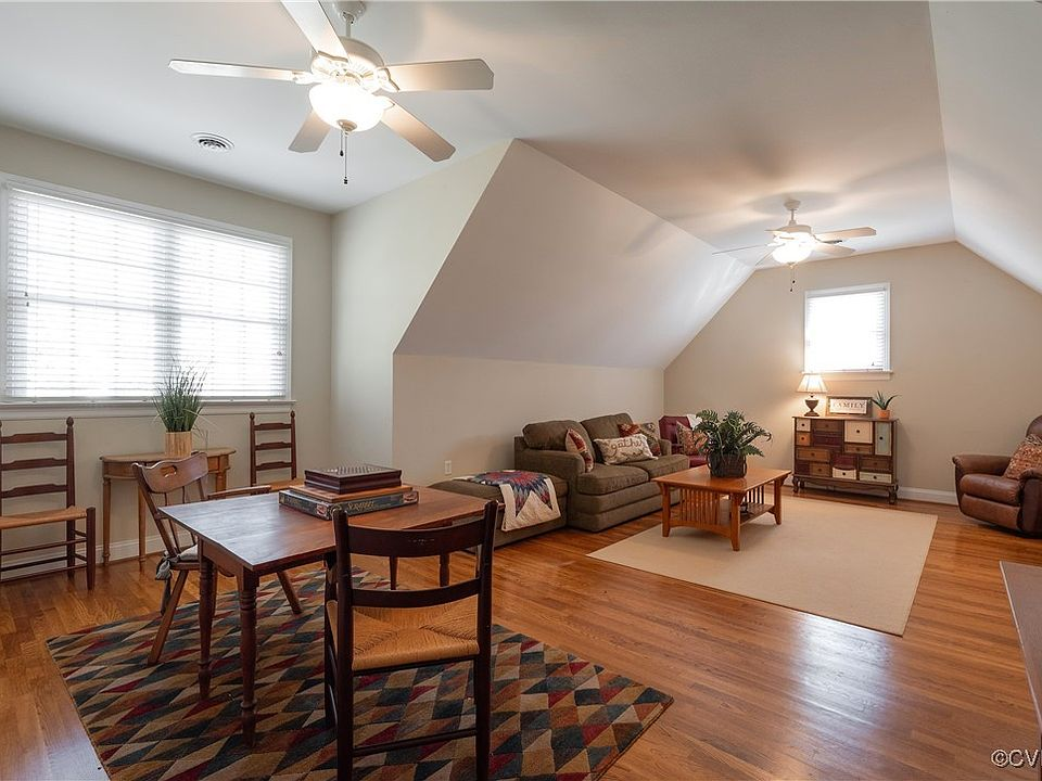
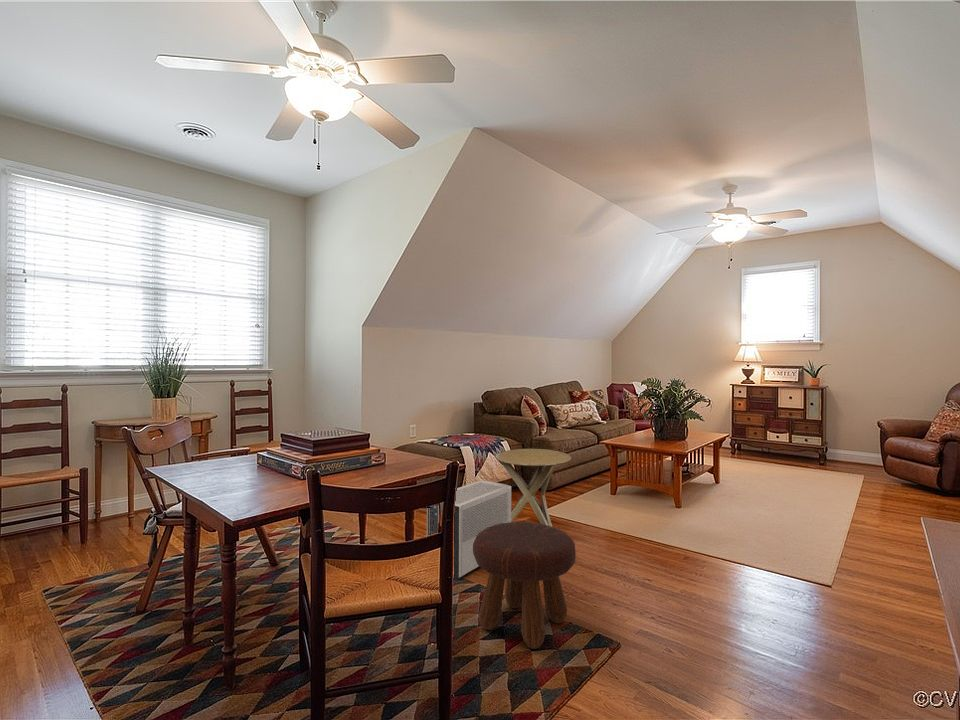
+ footstool (523, 580)
+ air purifier (471, 525)
+ side table (532, 492)
